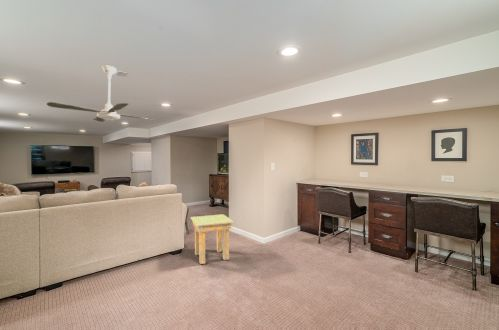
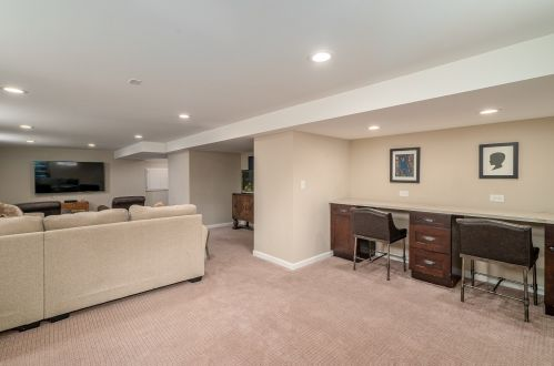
- side table (217, 237)
- ceiling fan (108, 92)
